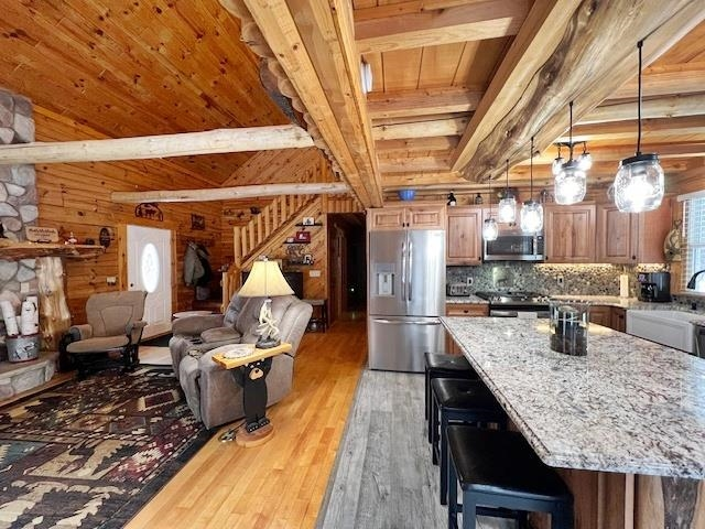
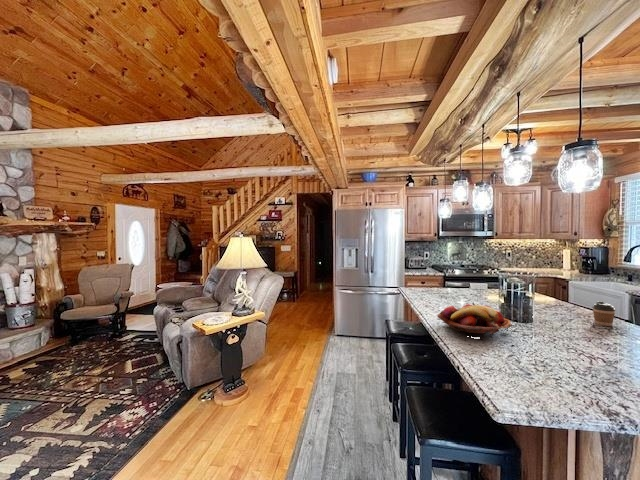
+ fruit basket (473, 317)
+ coffee cup (603, 313)
